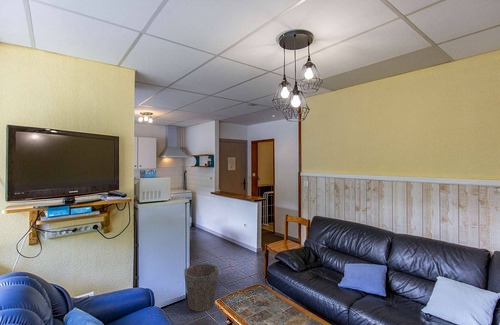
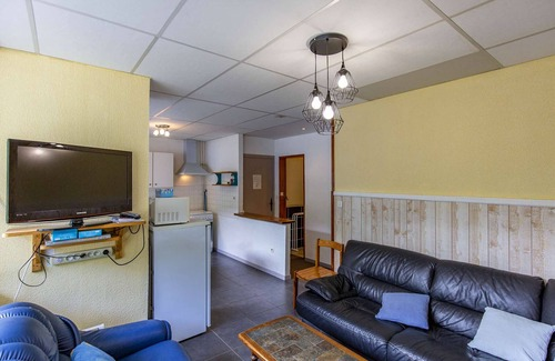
- waste bin (201, 287)
